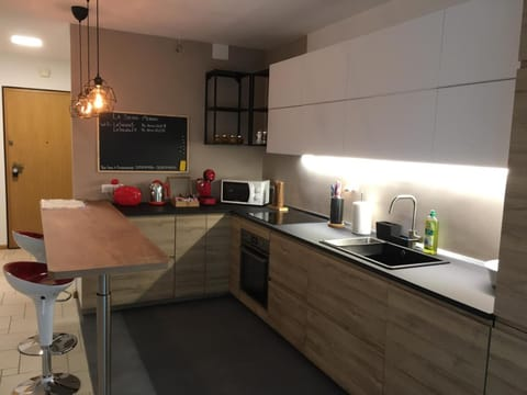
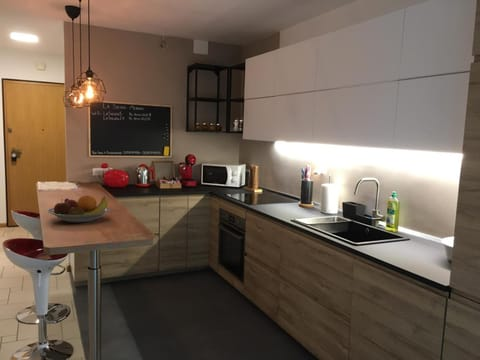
+ fruit bowl (79, 207)
